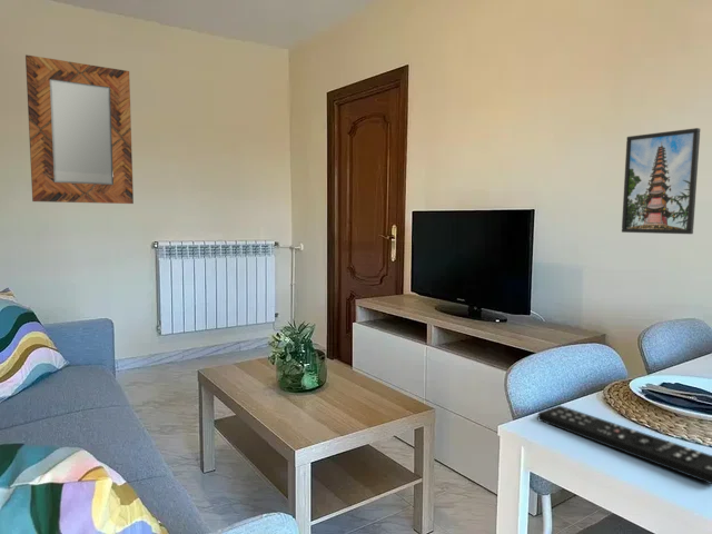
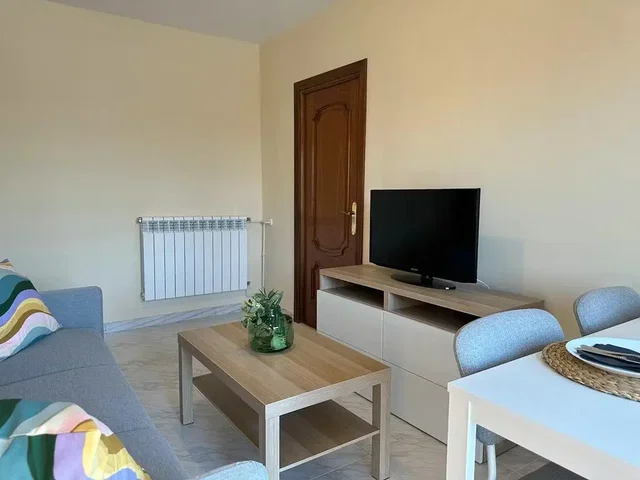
- home mirror (82, 134)
- remote control (624, 437)
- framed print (659, 182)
